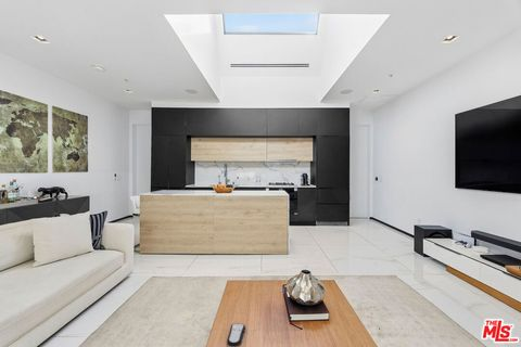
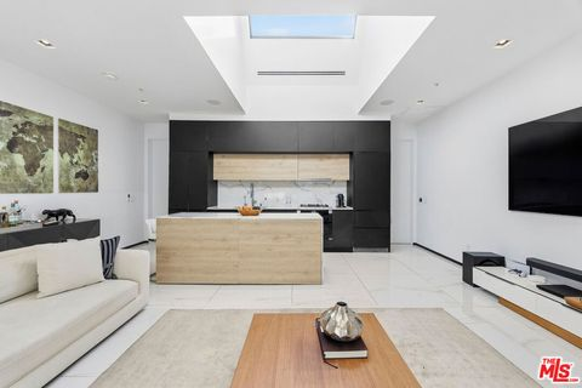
- remote control (236, 334)
